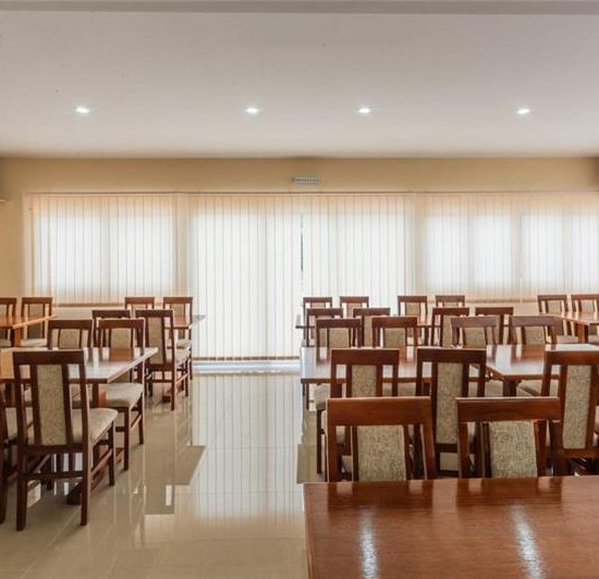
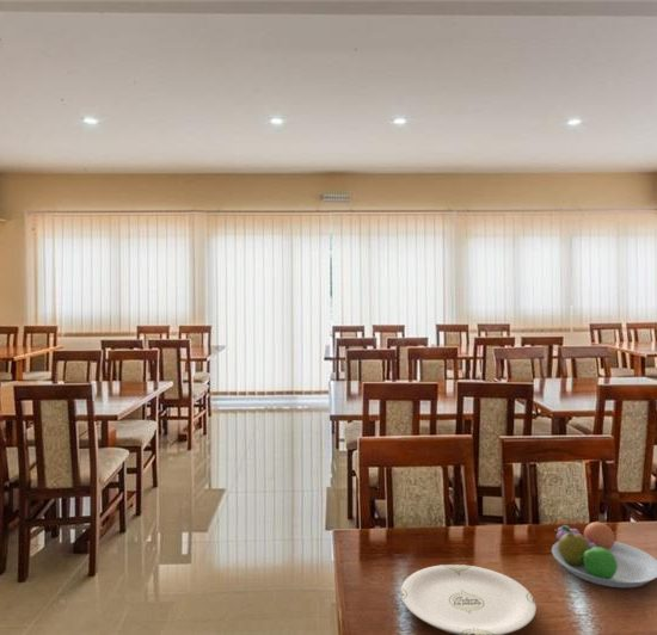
+ plate (466, 600)
+ fruit bowl (601, 549)
